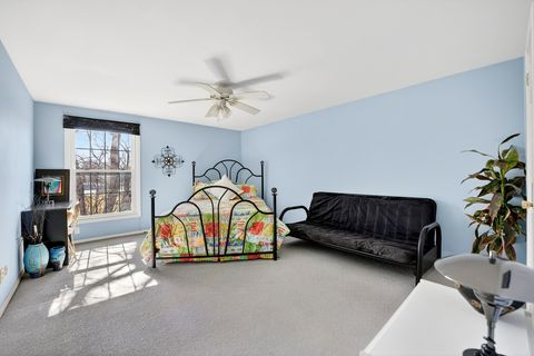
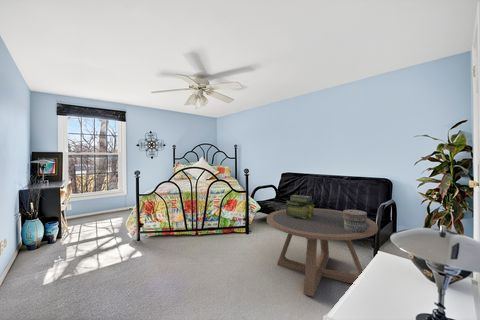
+ stack of books (300, 205)
+ coffee table (316, 246)
+ decorative box (354, 220)
